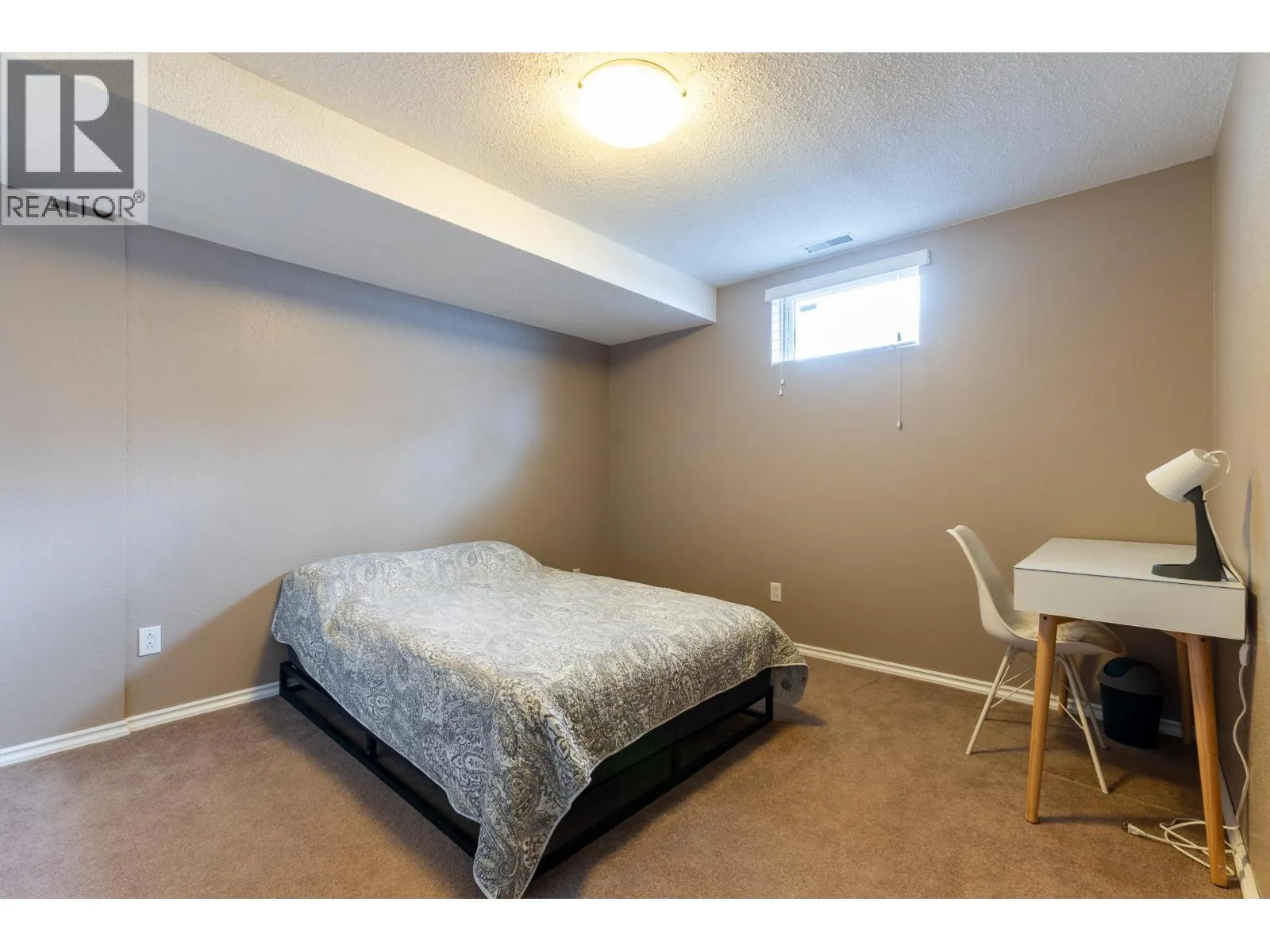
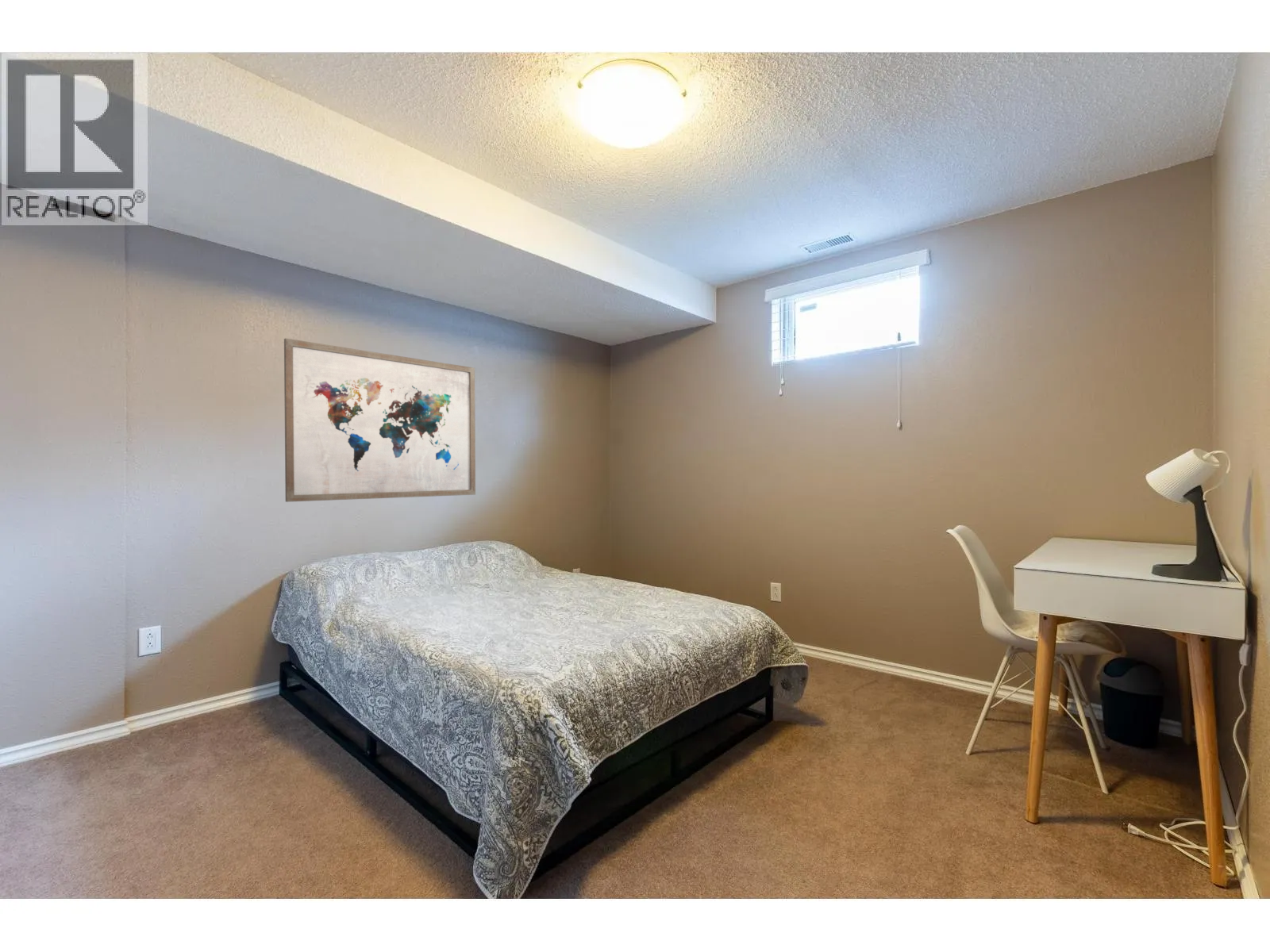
+ wall art (391, 426)
